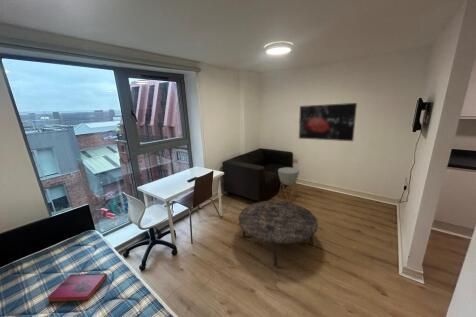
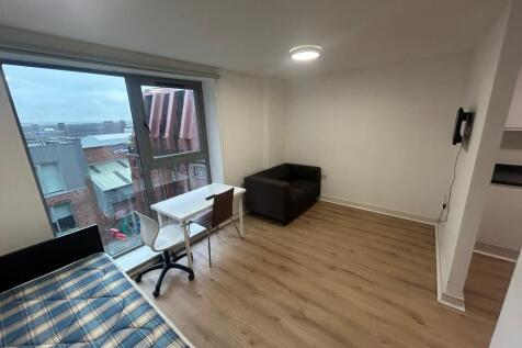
- hardback book (79, 286)
- wall art (324, 122)
- planter (288, 184)
- coffee table (276, 229)
